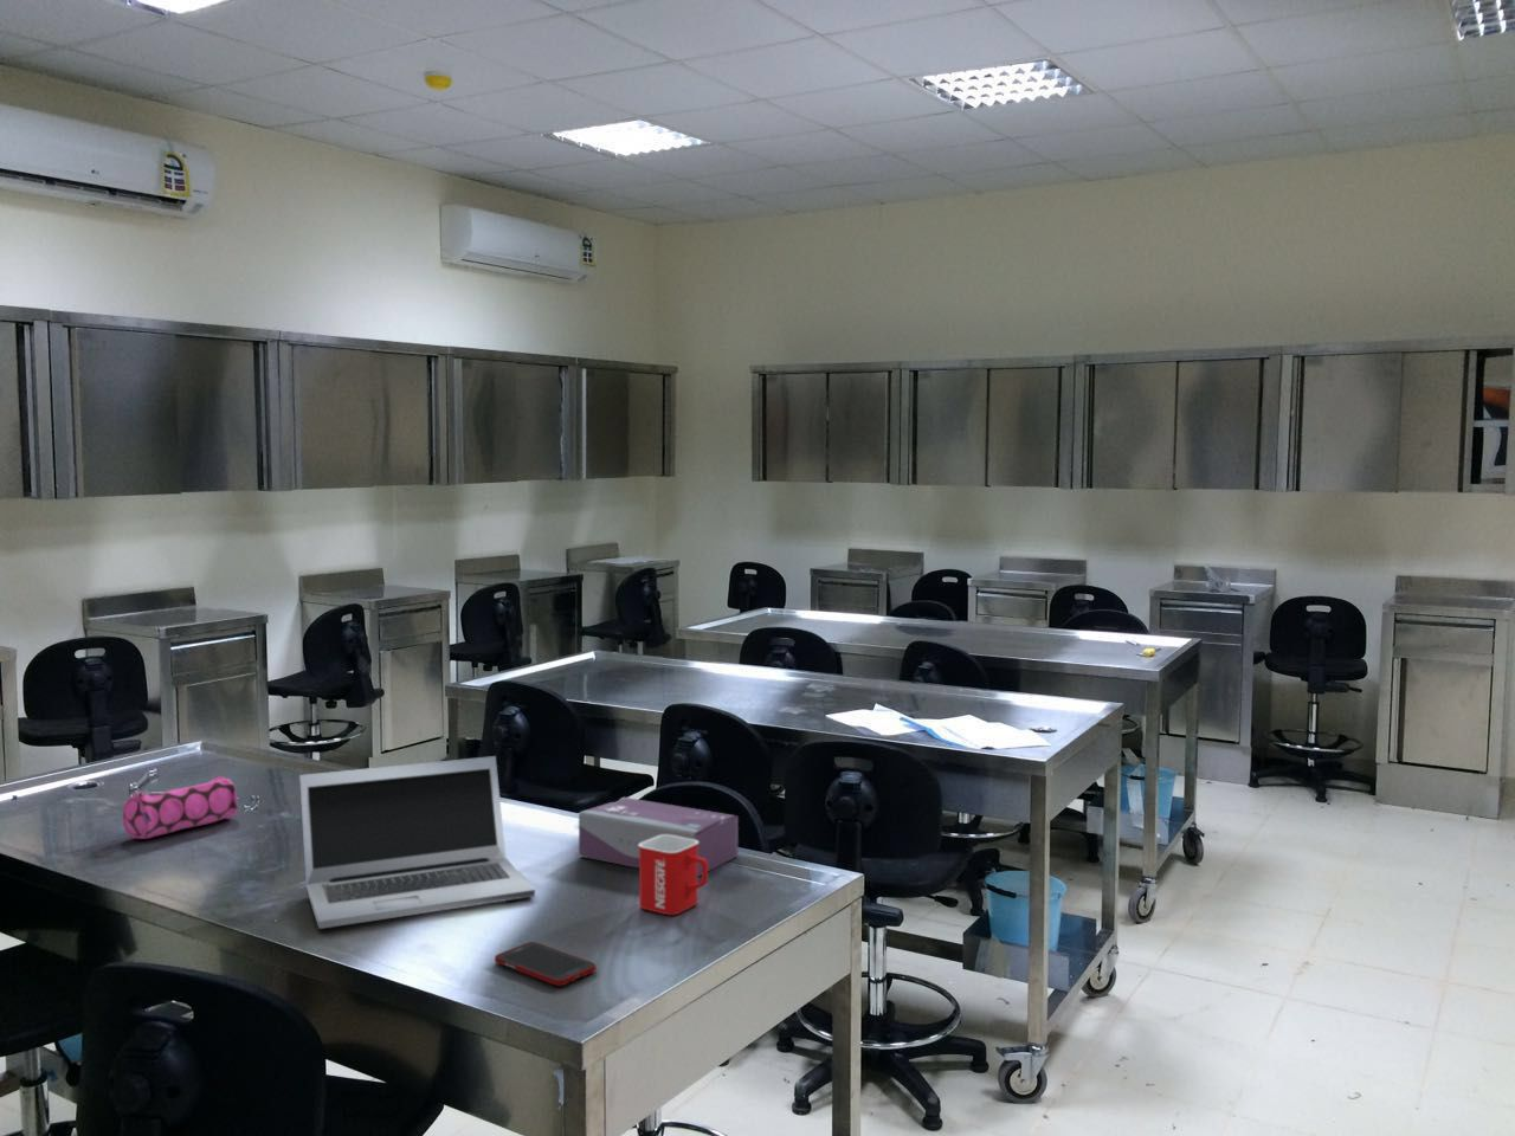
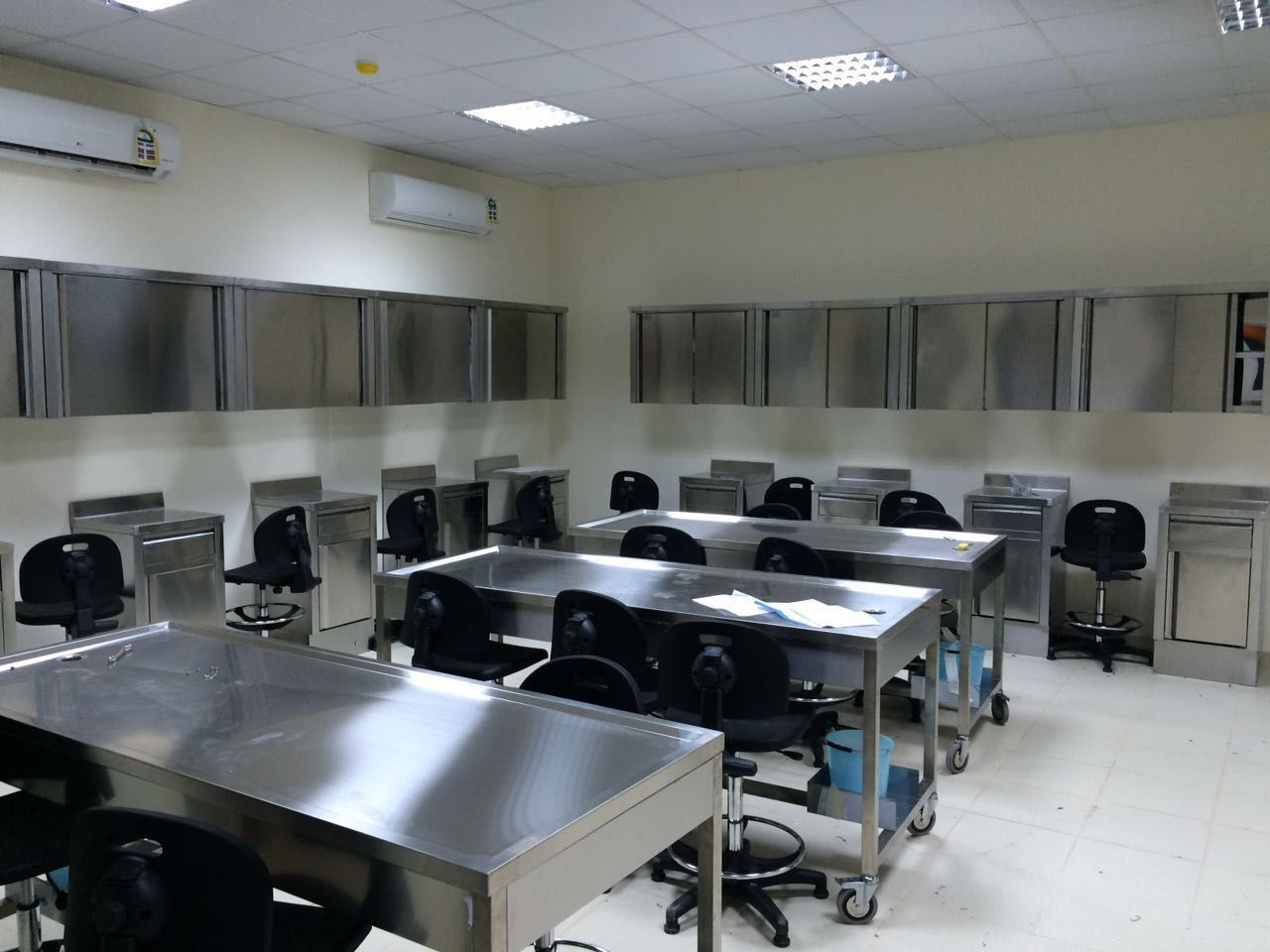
- mug (678, 876)
- tissue box (658, 833)
- pencil case (183, 804)
- cell phone (544, 963)
- laptop (414, 835)
